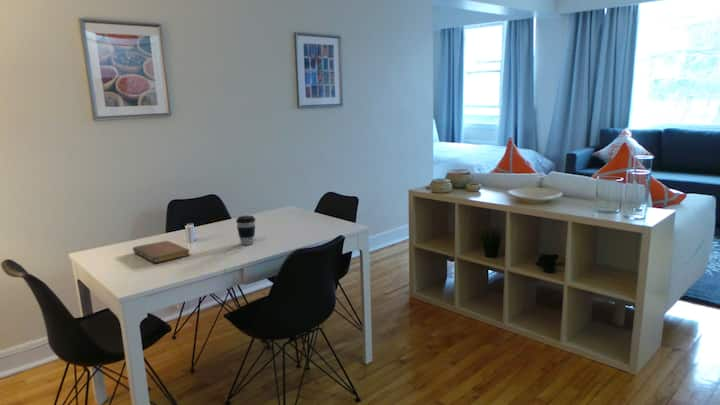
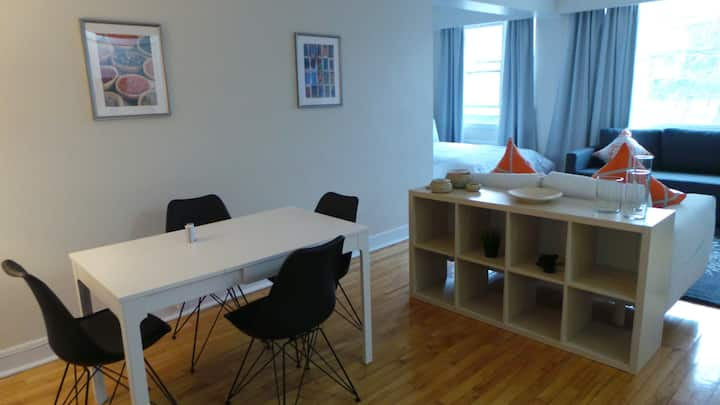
- notebook (161, 251)
- coffee cup (246, 230)
